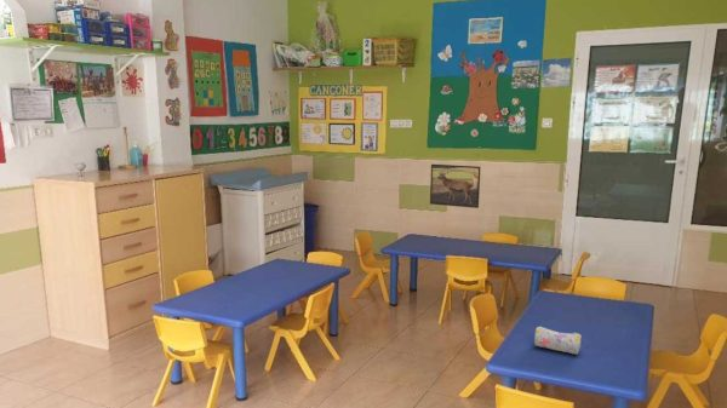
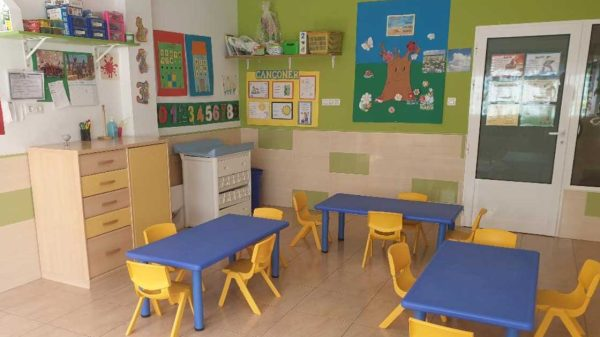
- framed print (454, 185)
- pencil case (557, 339)
